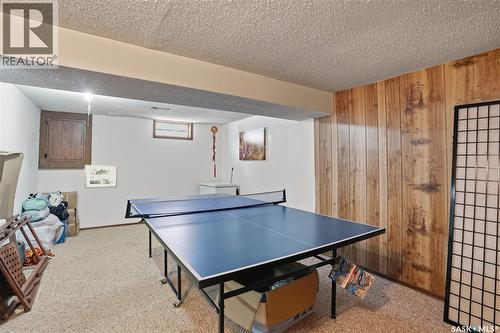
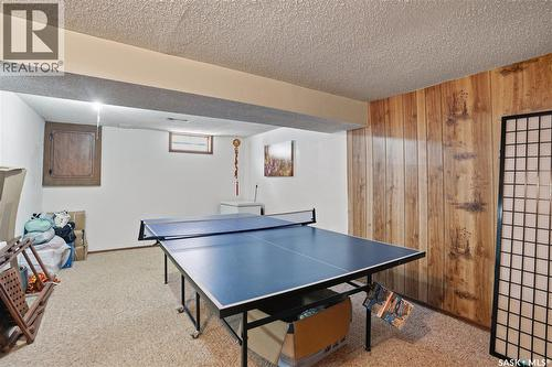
- wall art (101, 176)
